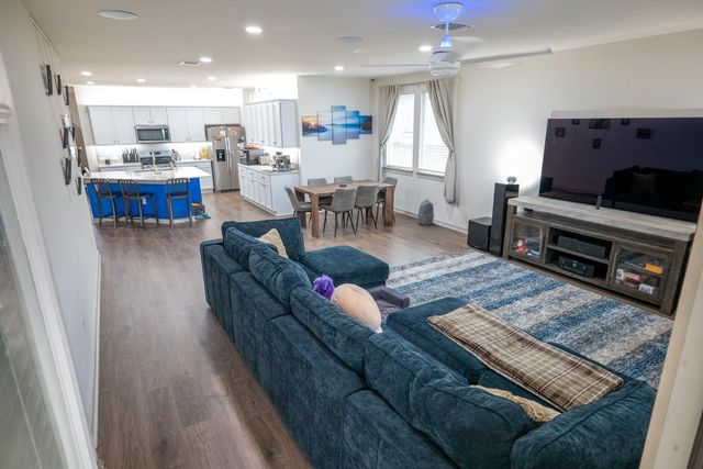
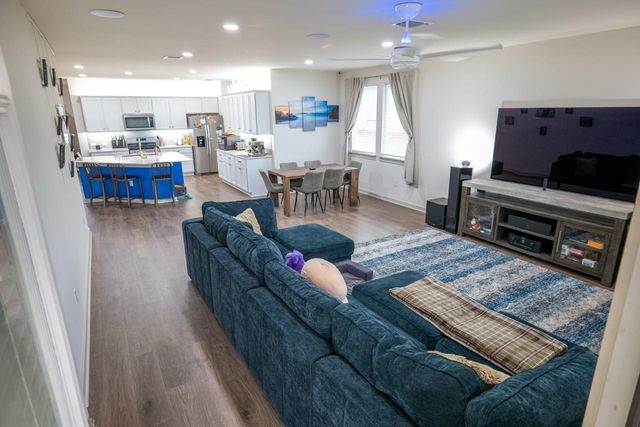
- backpack (426, 211)
